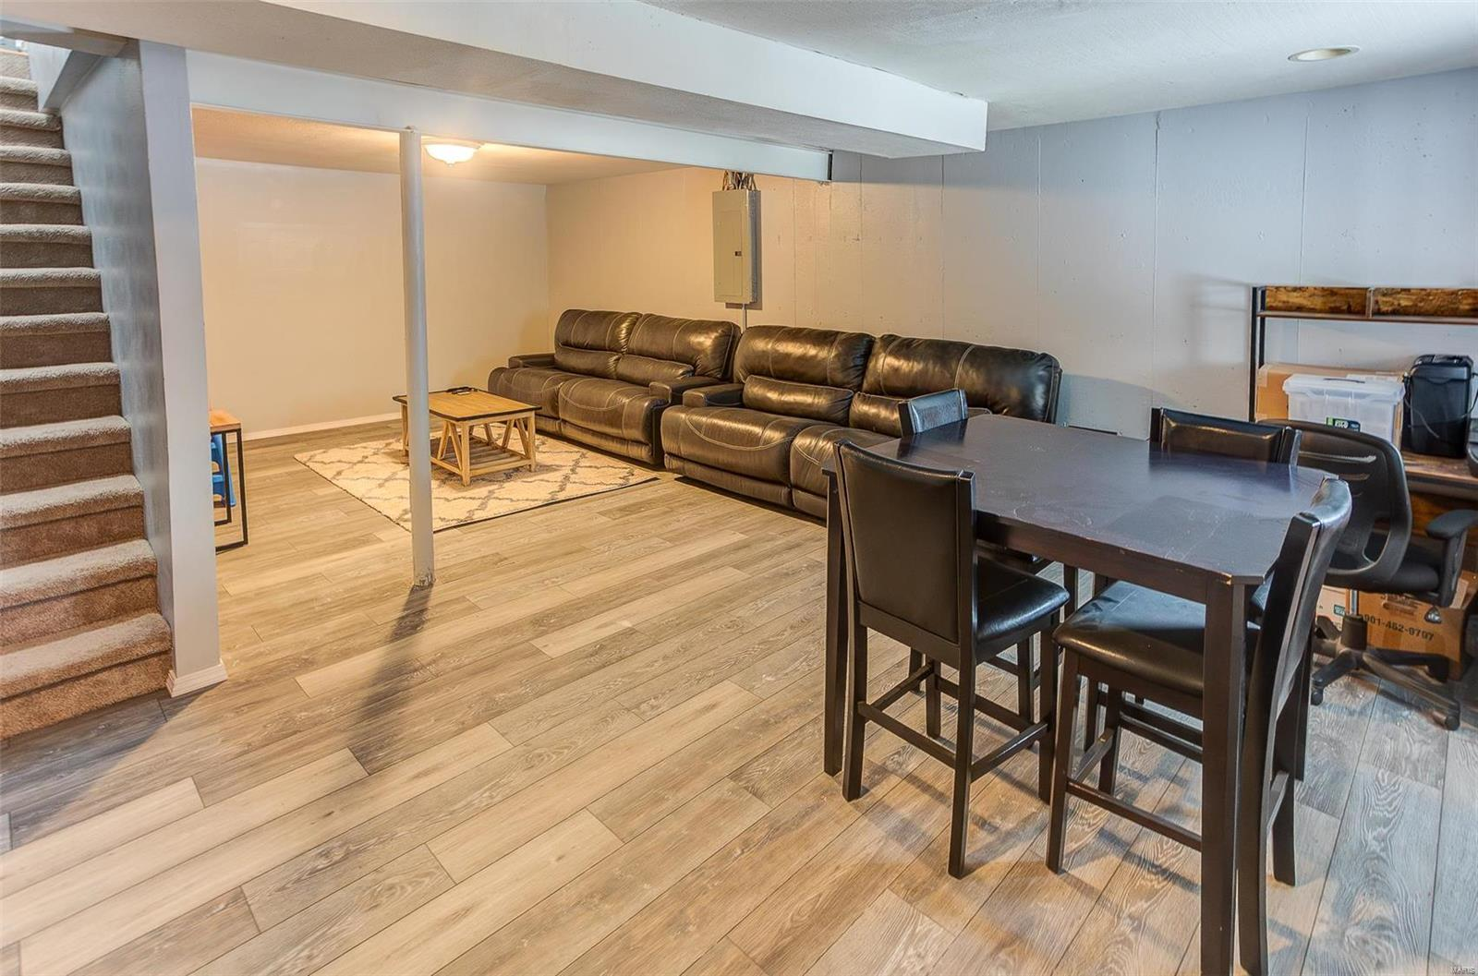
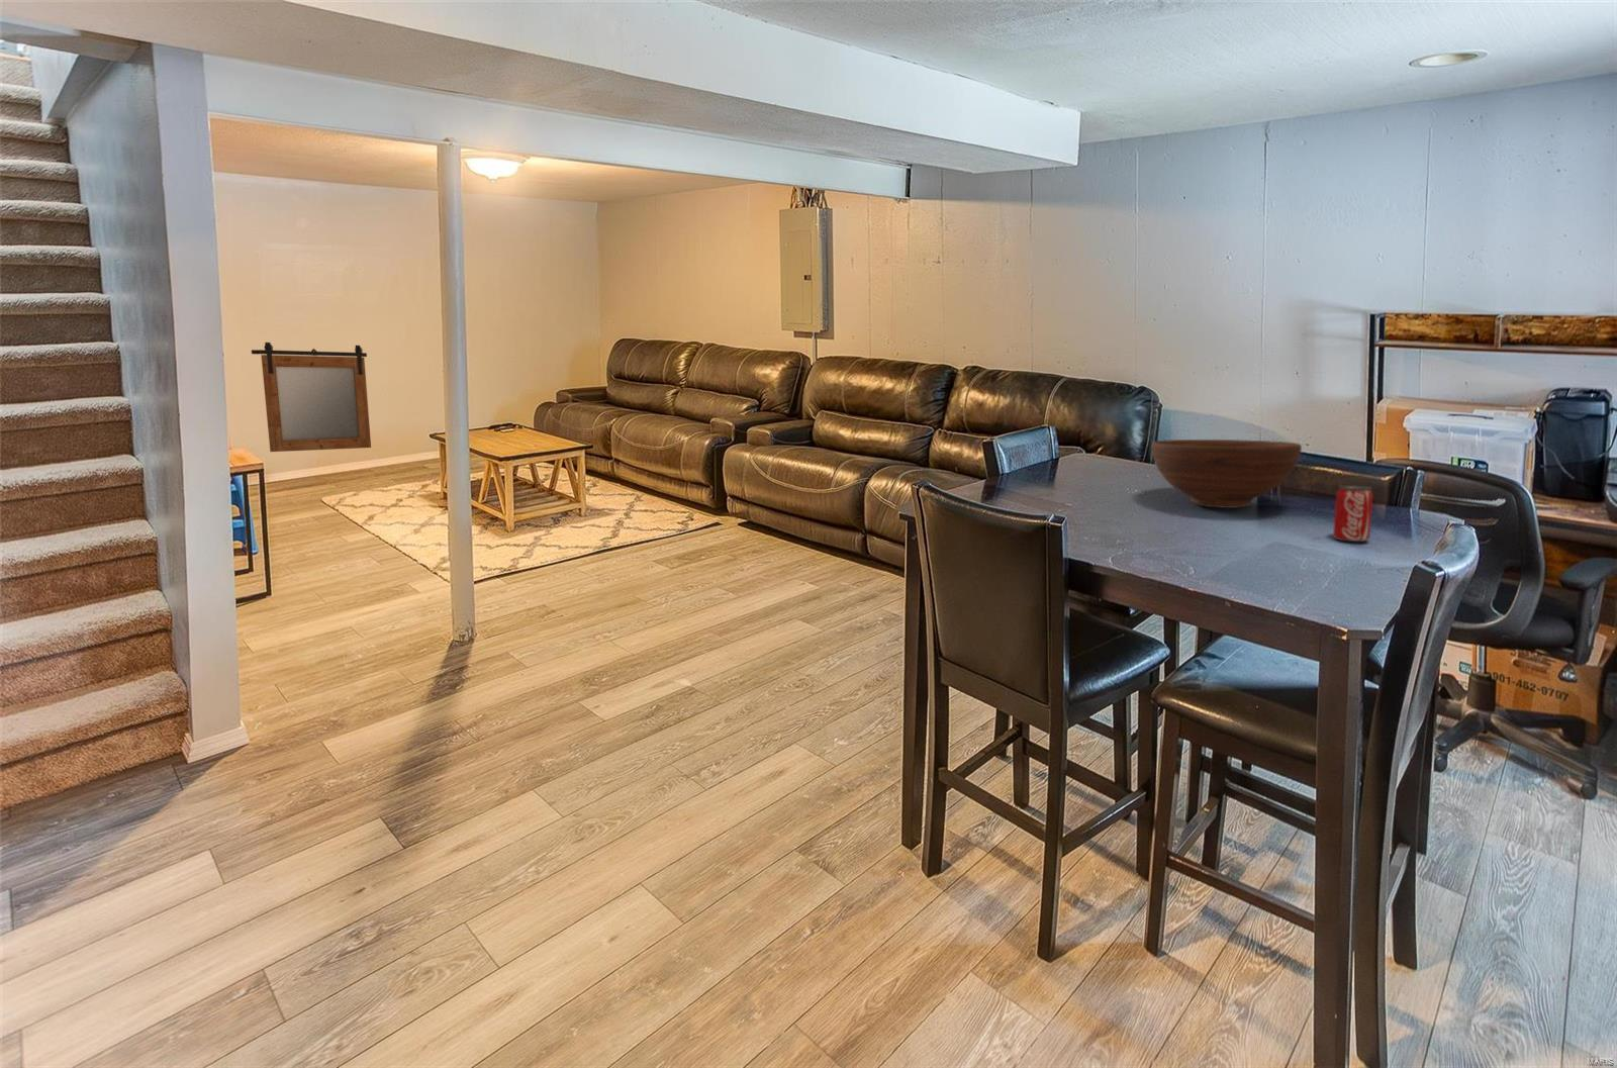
+ fruit bowl (1221, 474)
+ mirror (316, 397)
+ beverage can (1352, 513)
